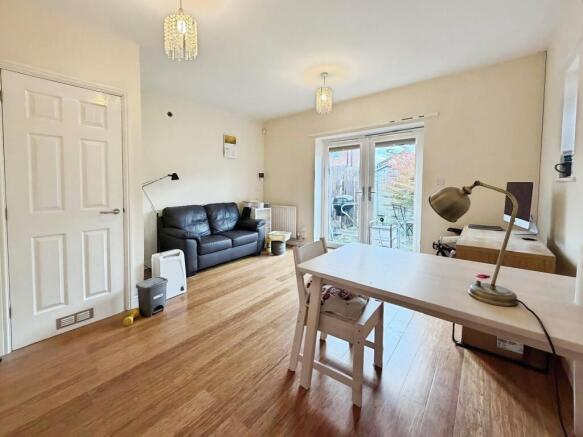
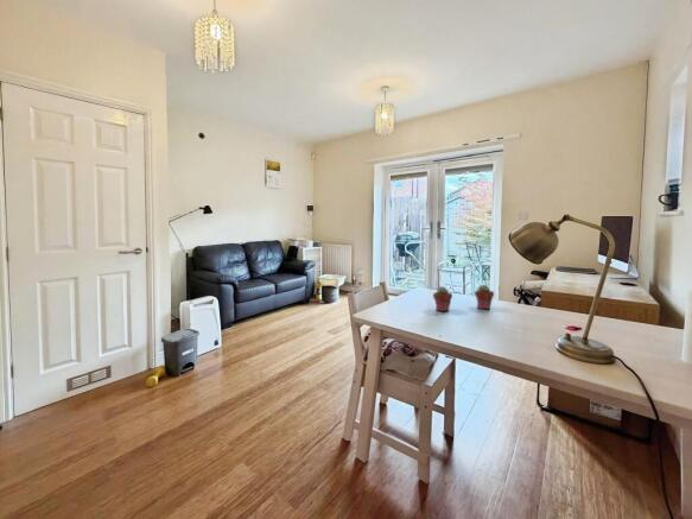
+ potted succulent (483, 296)
+ potted succulent (442, 298)
